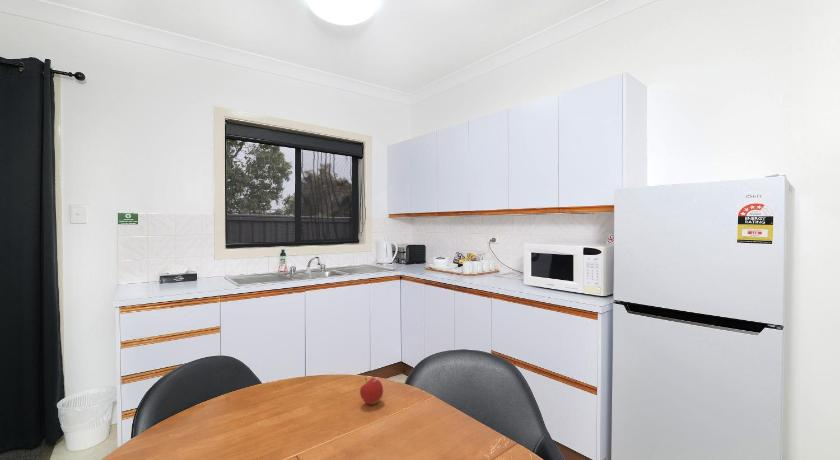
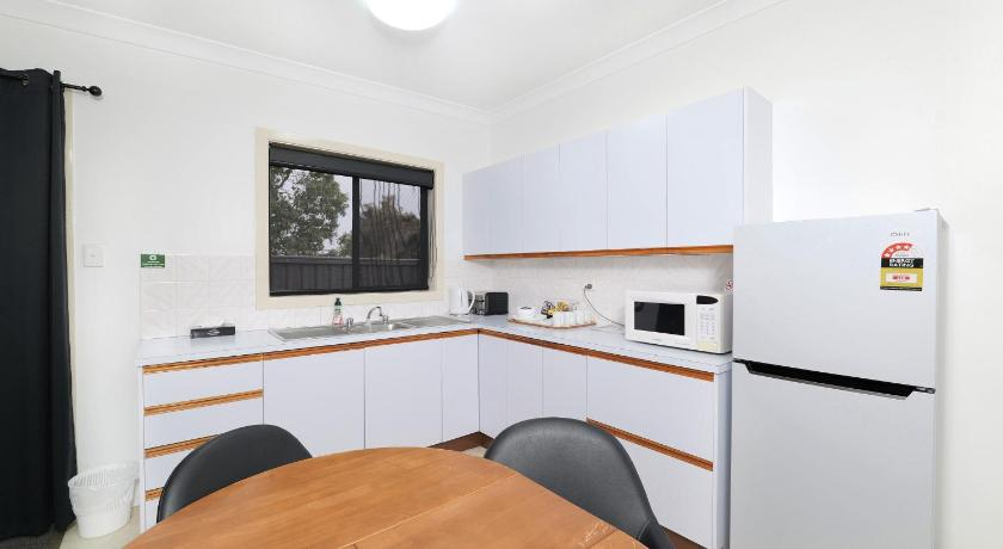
- fruit (371, 390)
